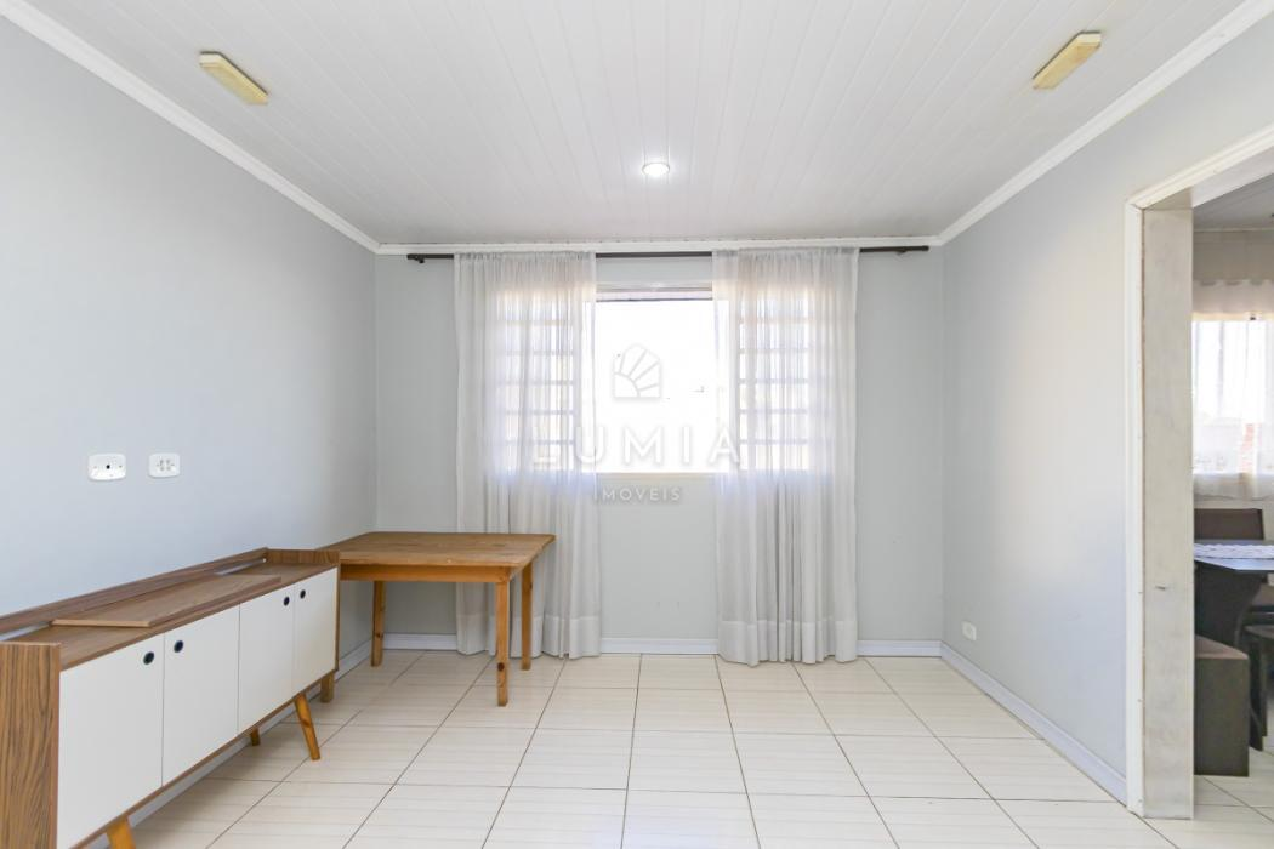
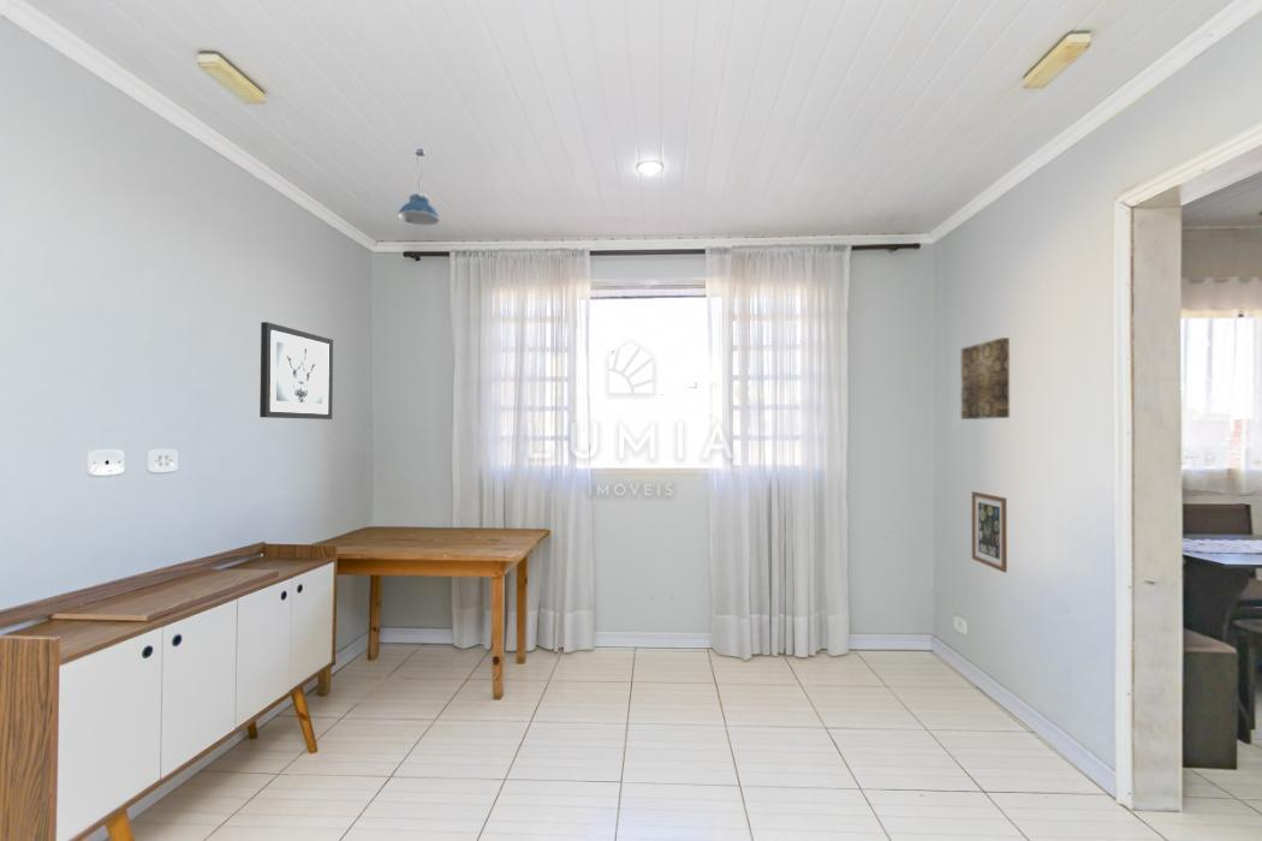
+ wall art (988, 530)
+ wall art (299, 375)
+ pendant light (418, 184)
+ wall art (983, 381)
